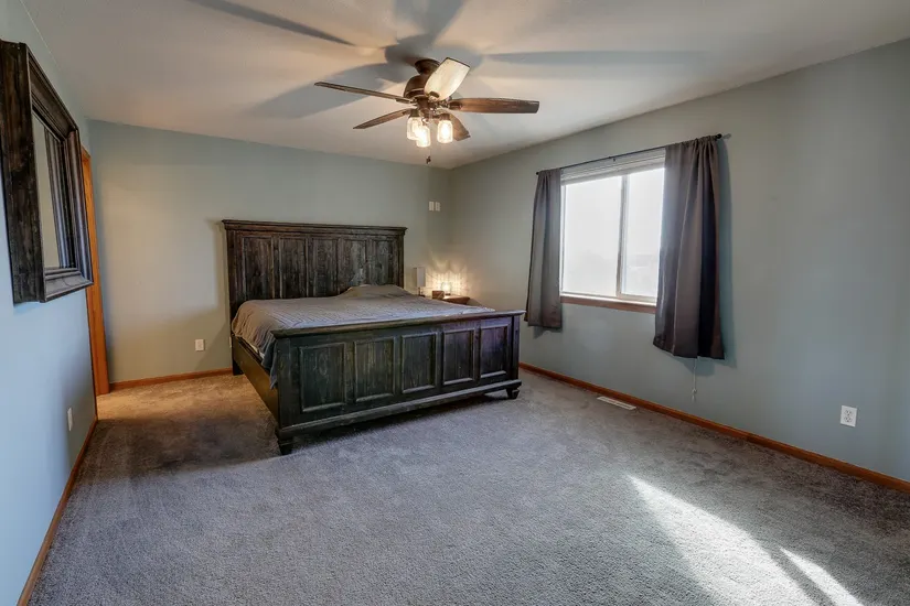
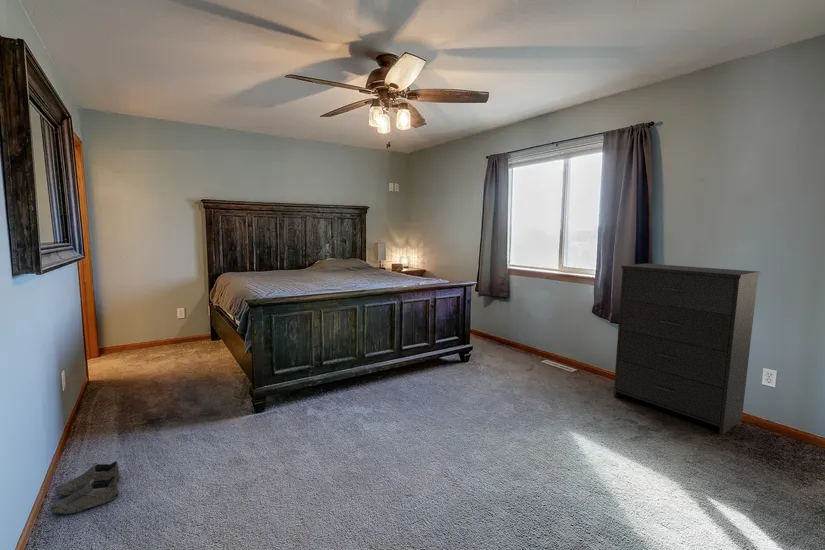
+ dresser (679, 339)
+ shoe (86, 485)
